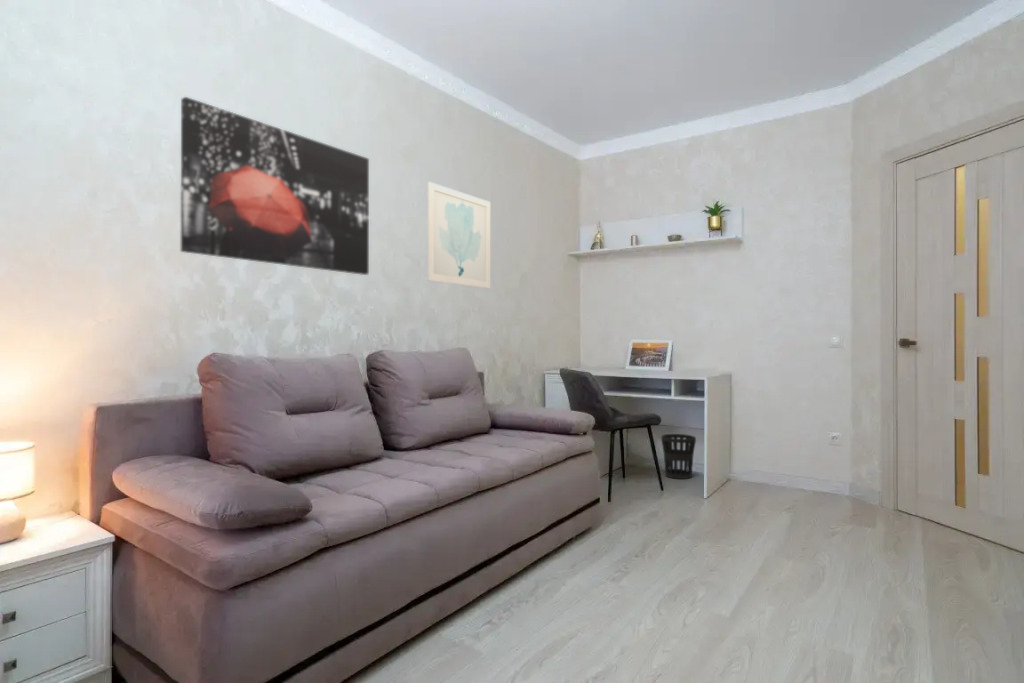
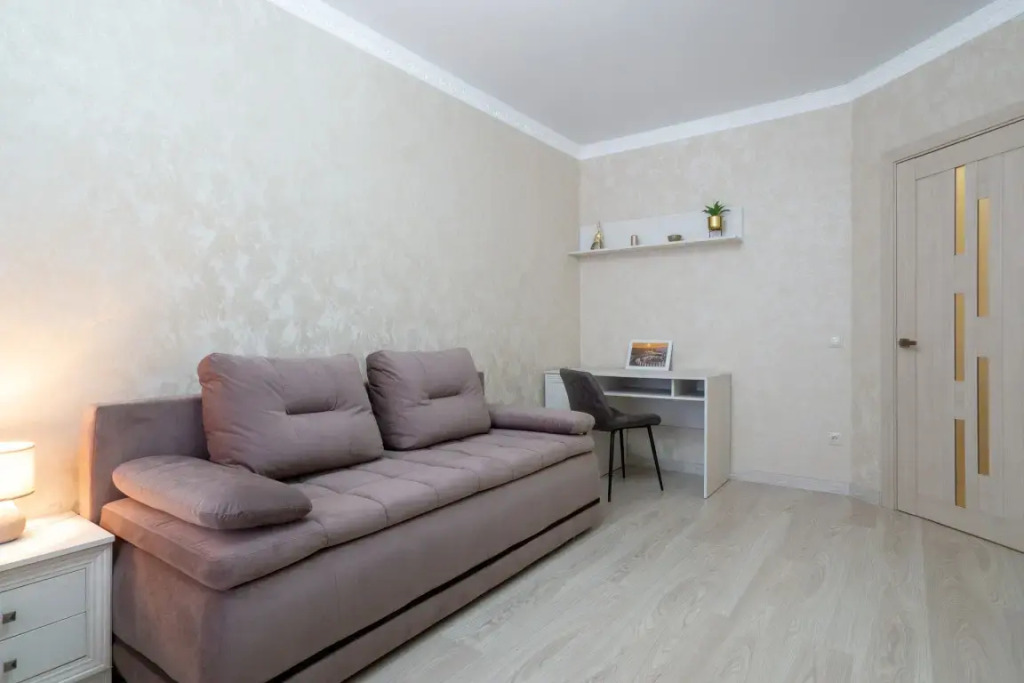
- wastebasket (678, 456)
- wall art (460, 238)
- wall art (287, 198)
